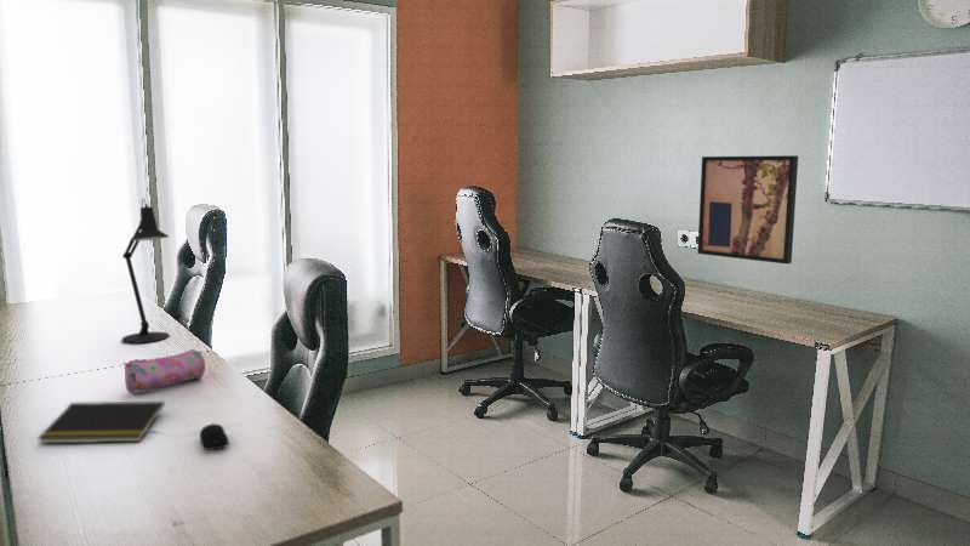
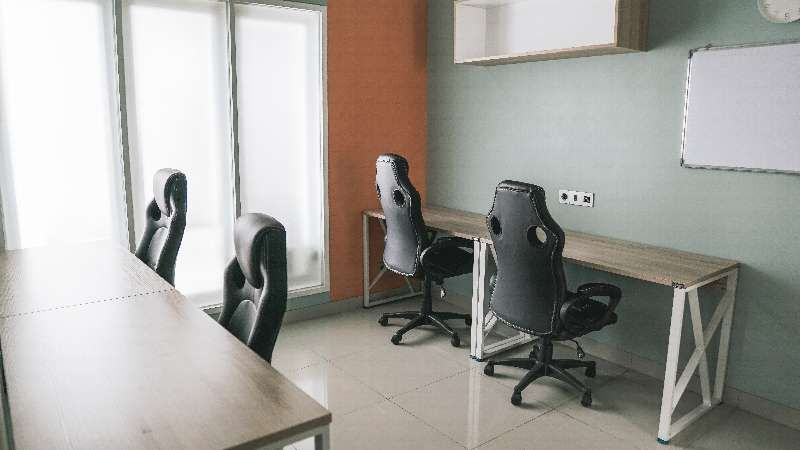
- desk lamp (133, 273)
- pencil case (164, 370)
- notepad (103, 421)
- computer mouse (213, 434)
- wall art (744, 207)
